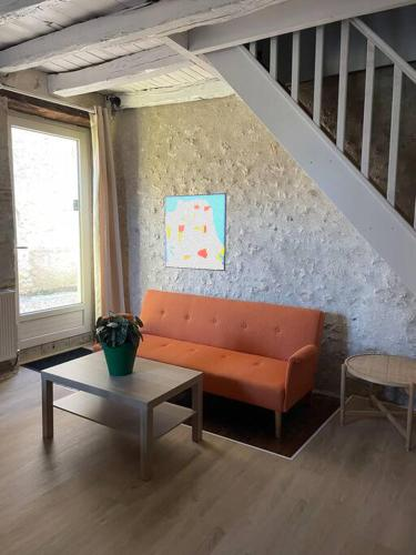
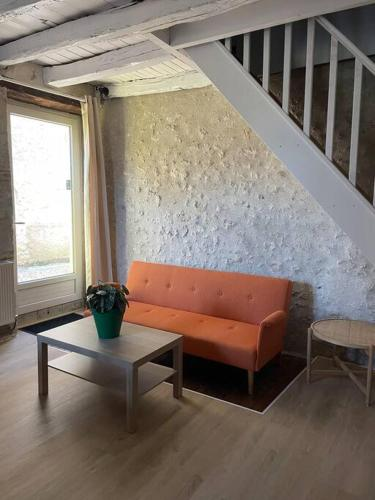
- wall art (193, 232)
